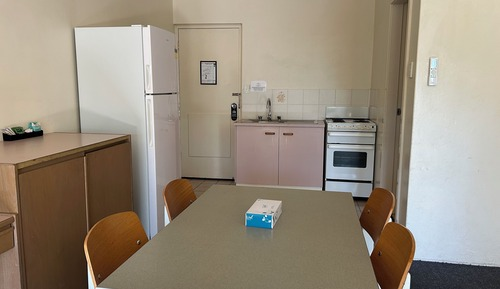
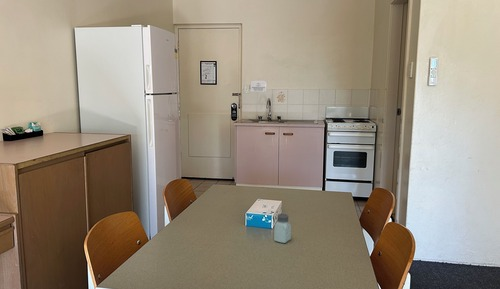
+ saltshaker (282, 227)
